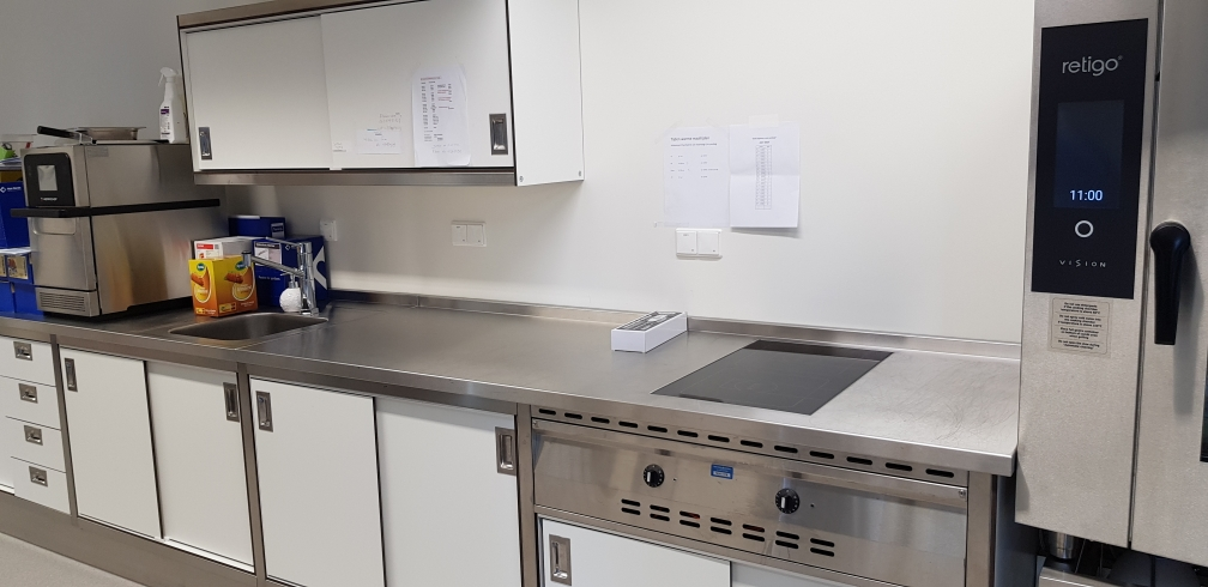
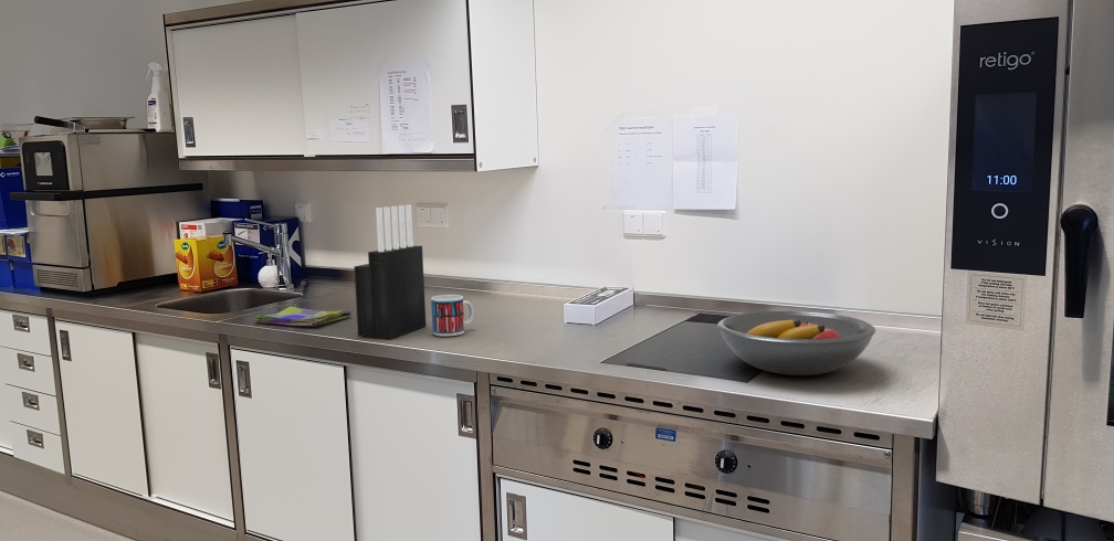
+ fruit bowl (794, 340)
+ dish towel (304, 315)
+ knife block (386, 268)
+ mug (451, 314)
